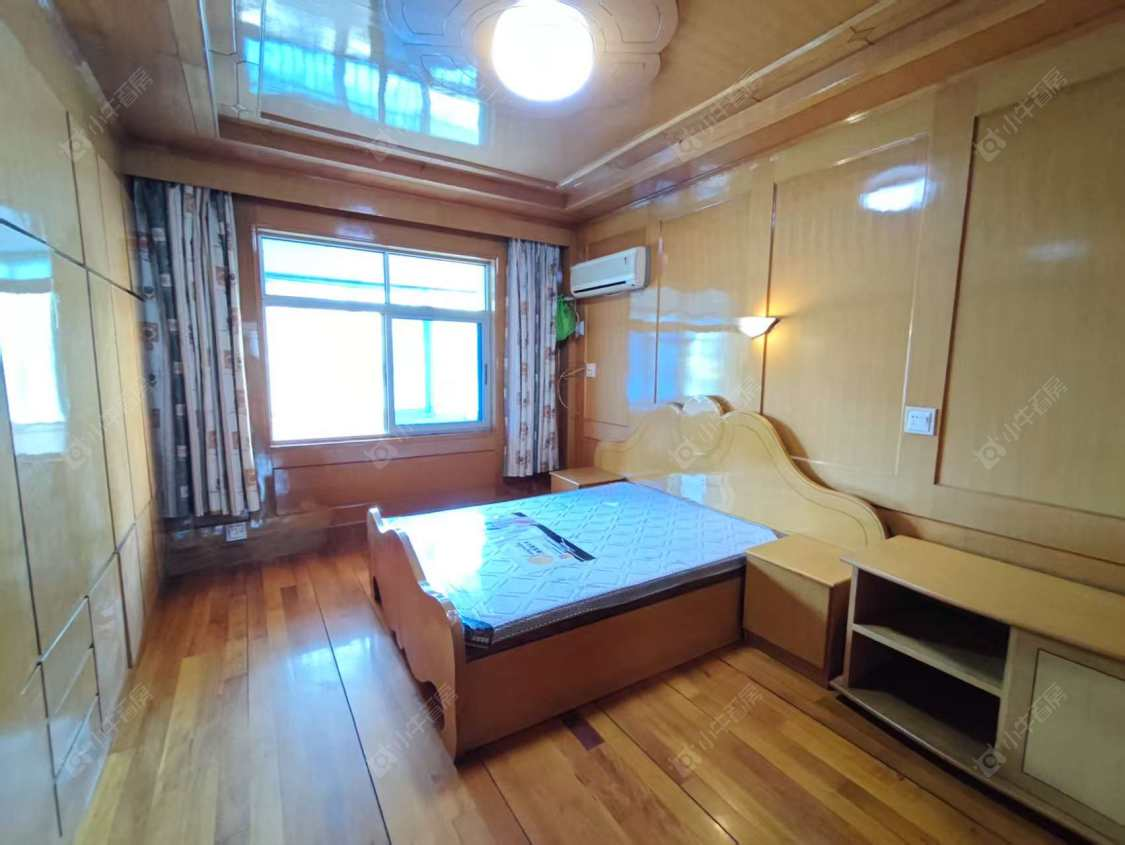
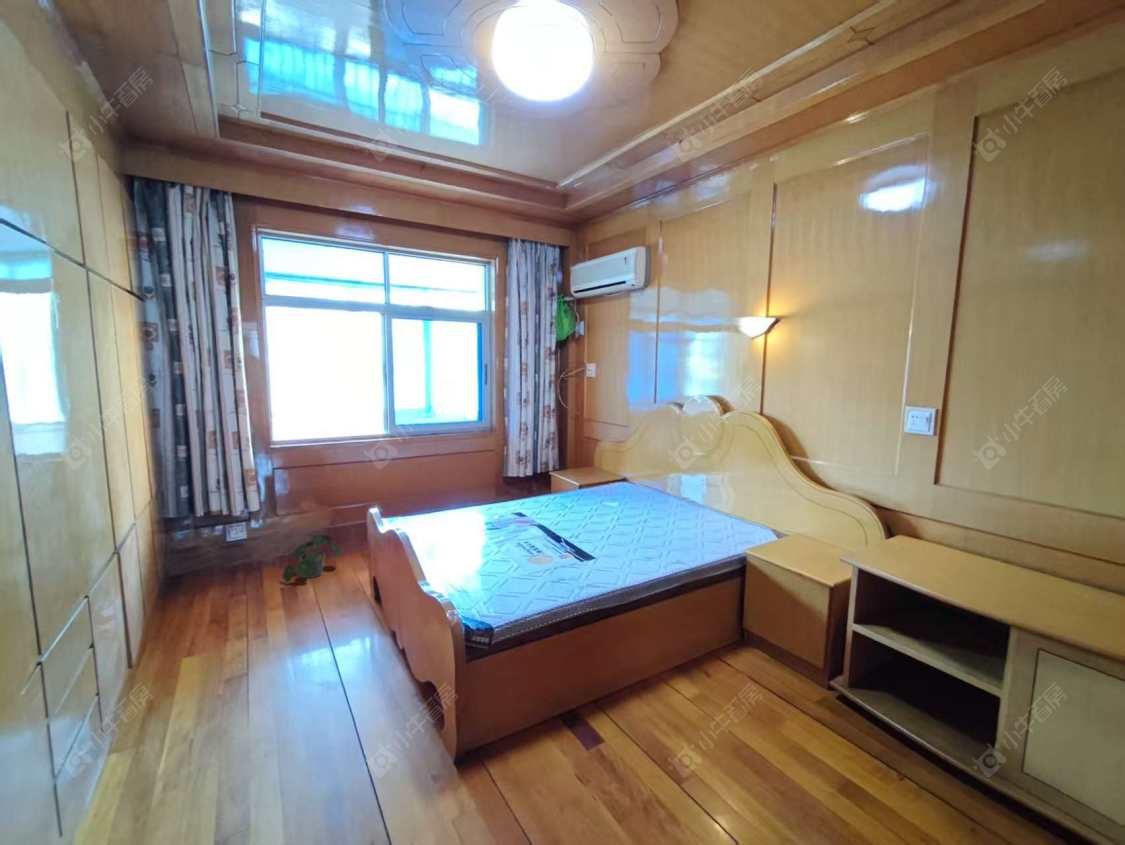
+ potted plant (310, 555)
